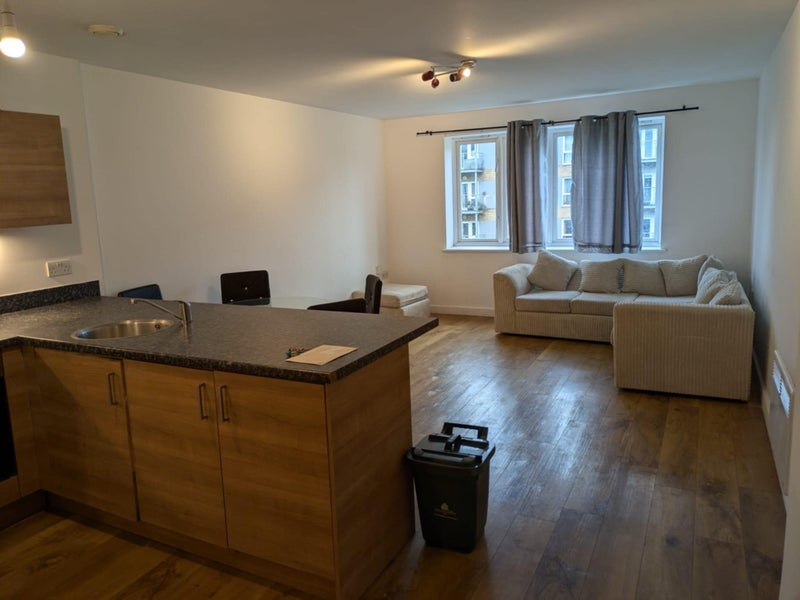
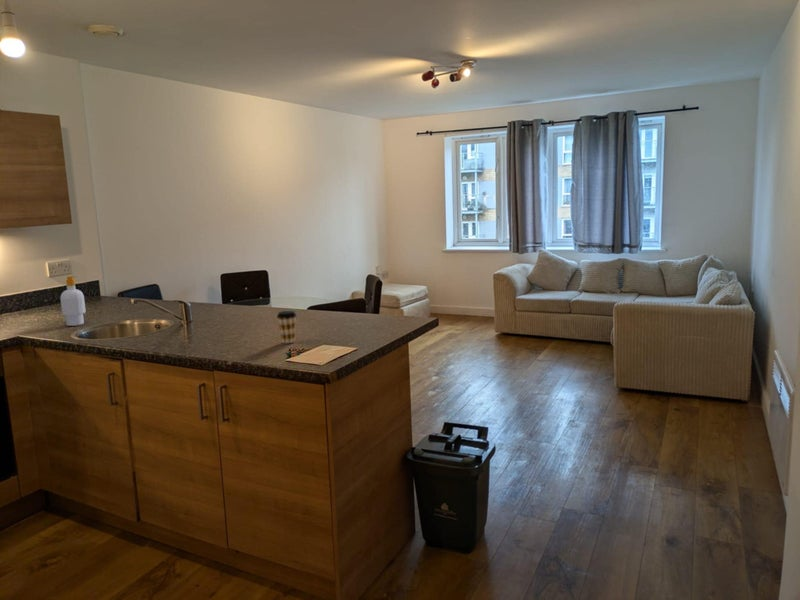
+ soap bottle (72, 300)
+ coffee cup (287, 327)
